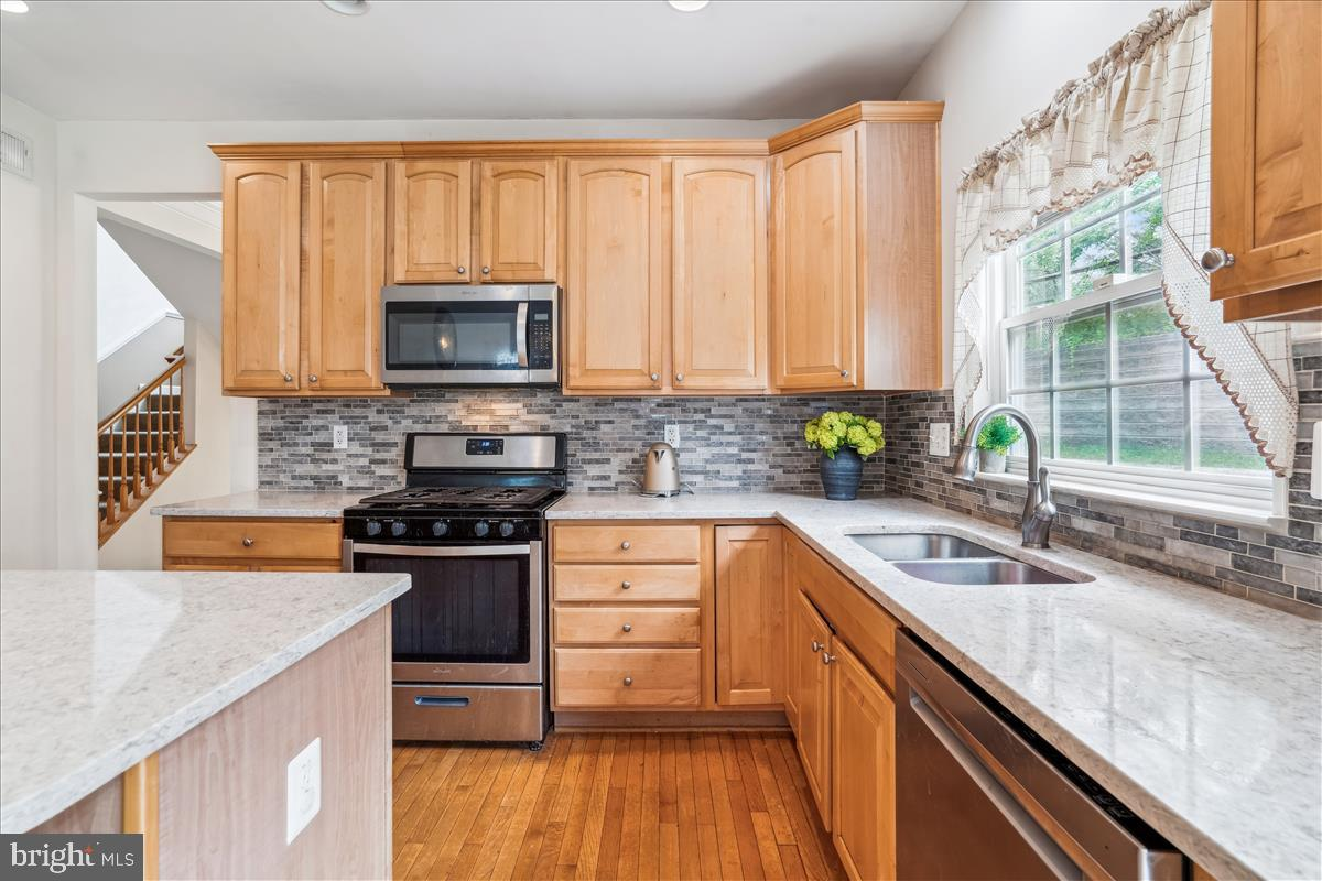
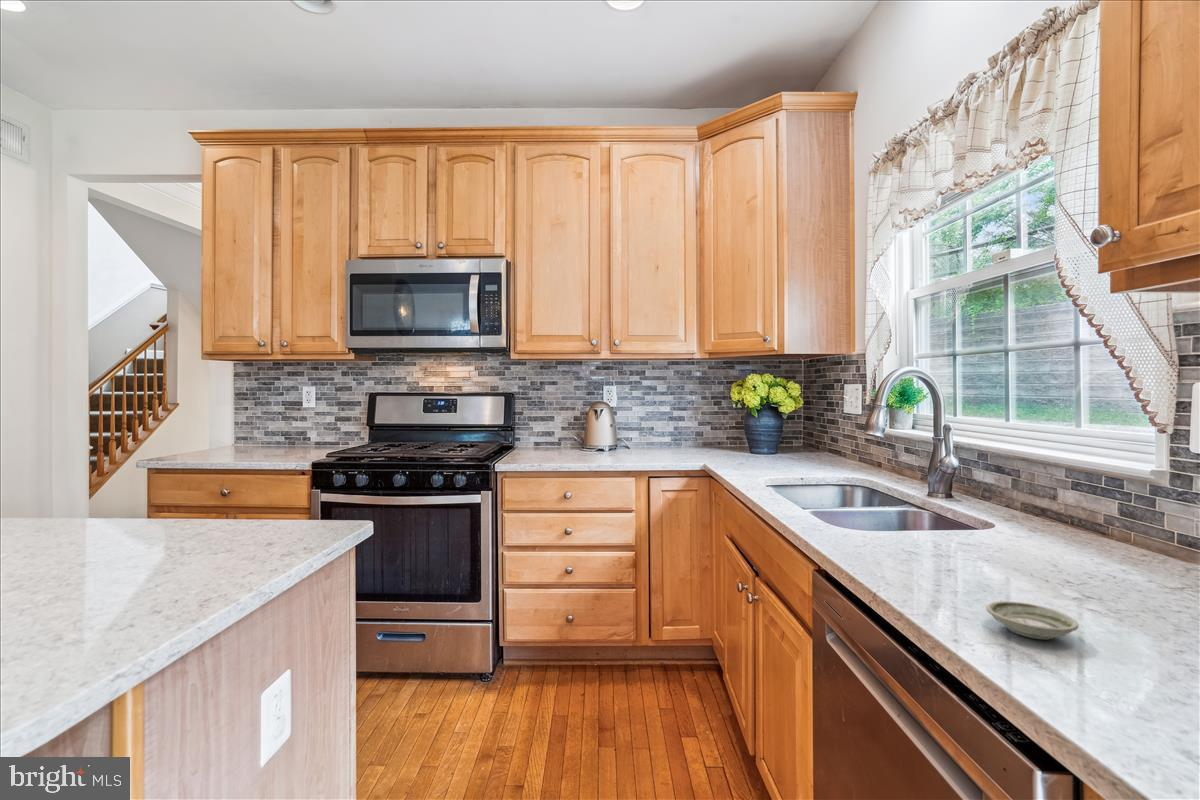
+ saucer (1030, 622)
